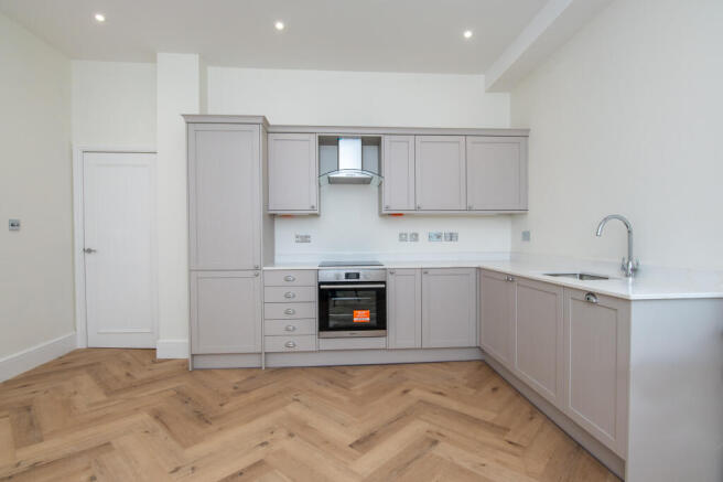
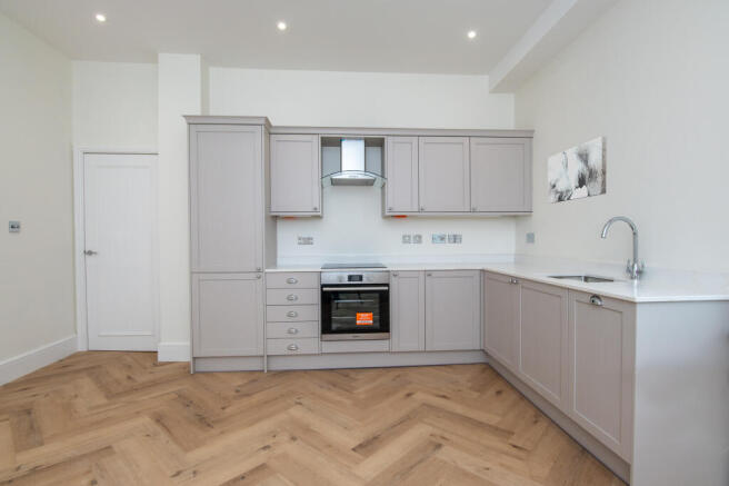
+ wall art (573, 173)
